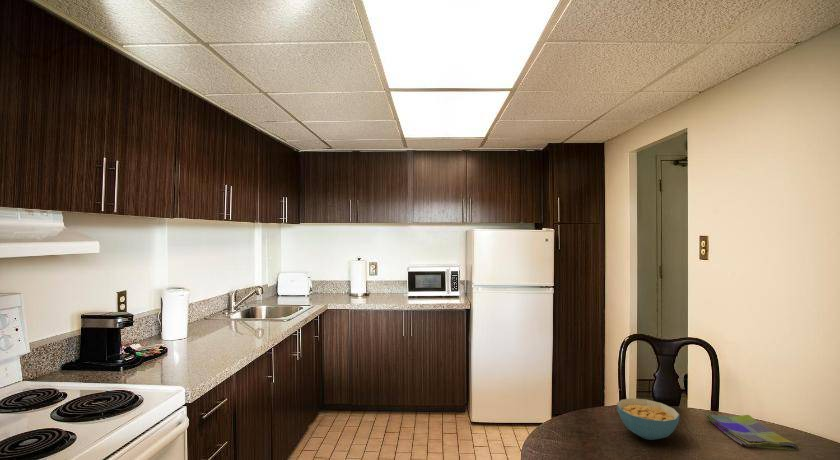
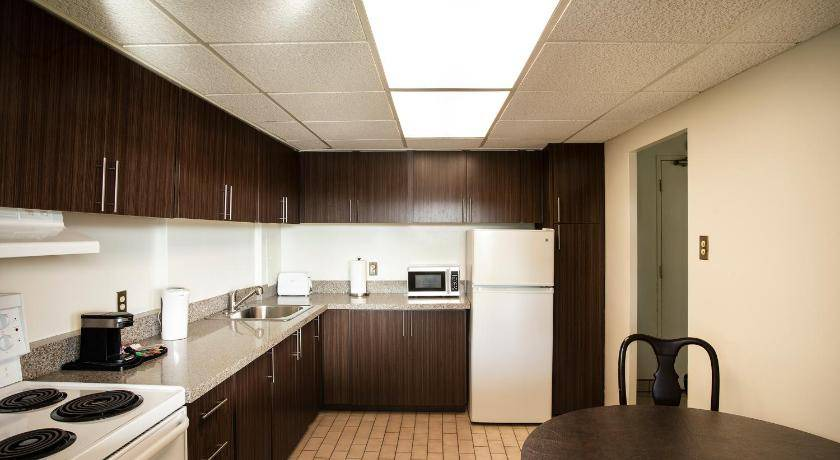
- cereal bowl (647, 422)
- dish towel (748, 430)
